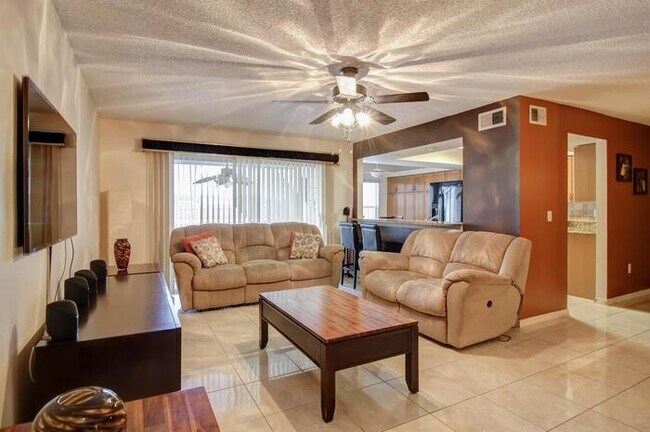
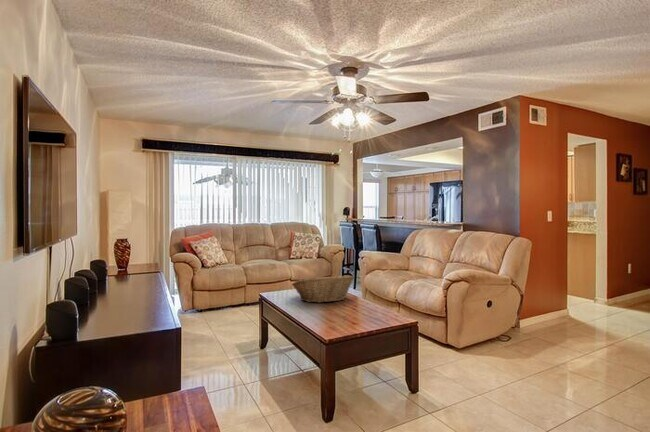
+ fruit basket (323, 286)
